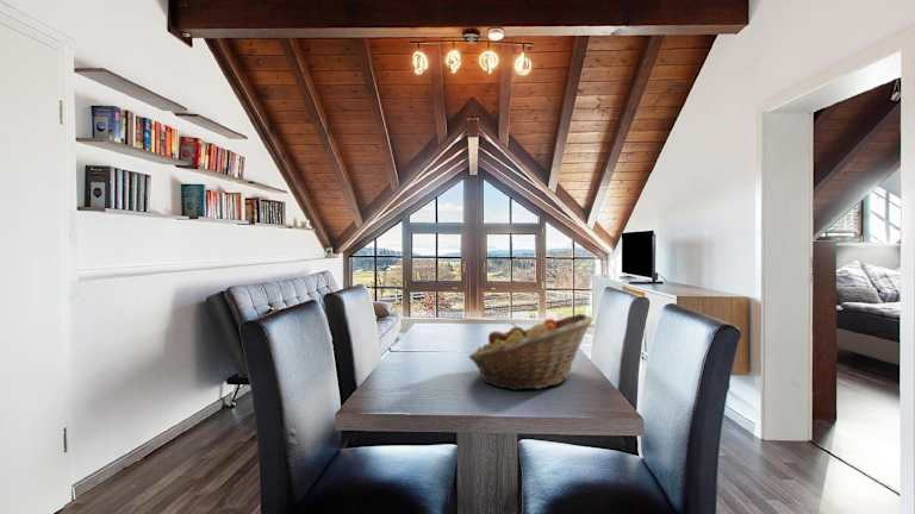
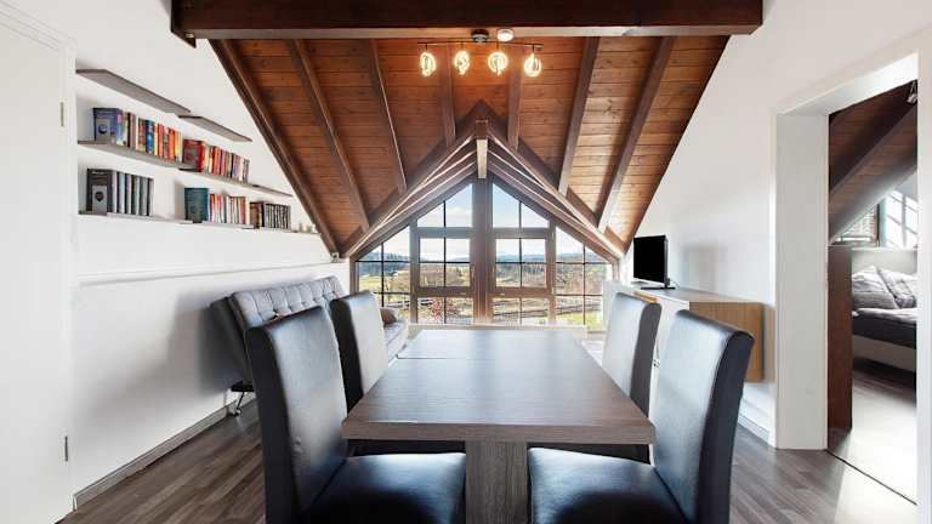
- fruit basket (531, 346)
